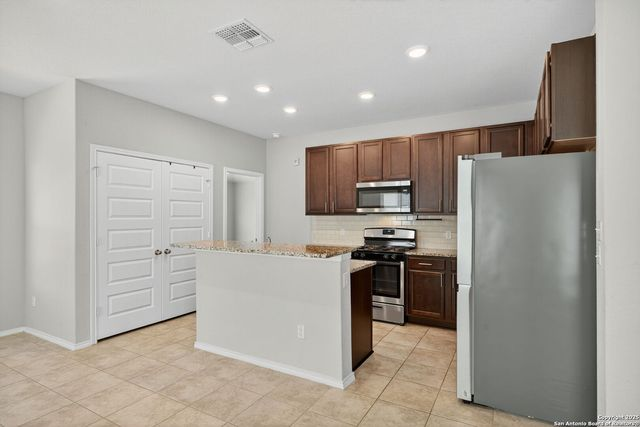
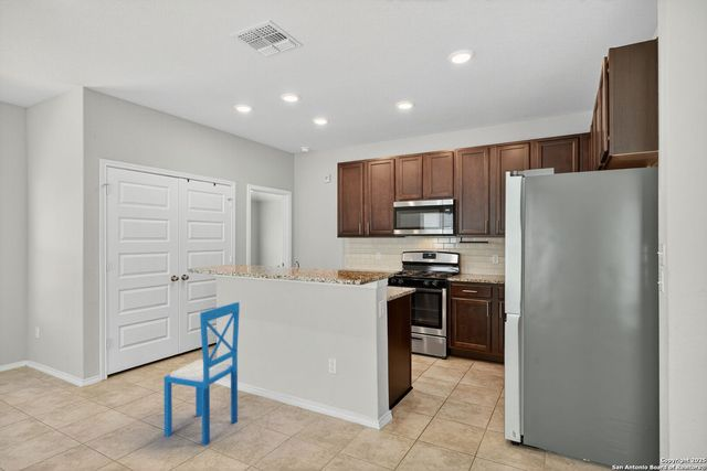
+ dining chair (203, 366)
